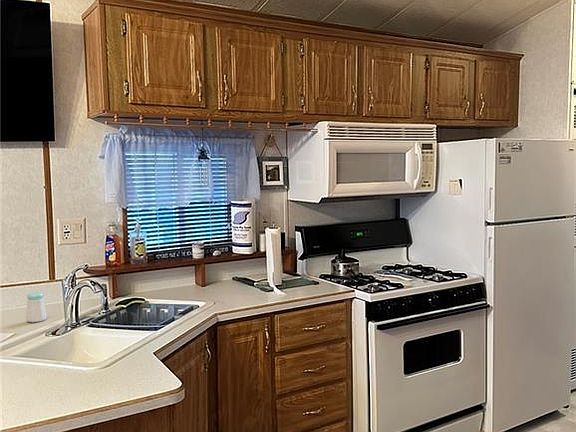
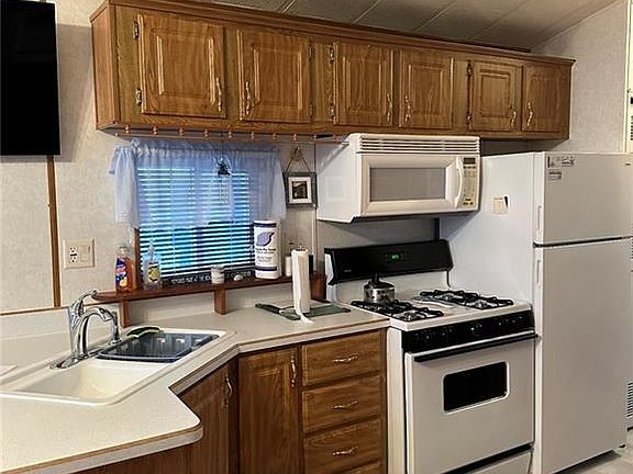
- salt shaker (35, 307)
